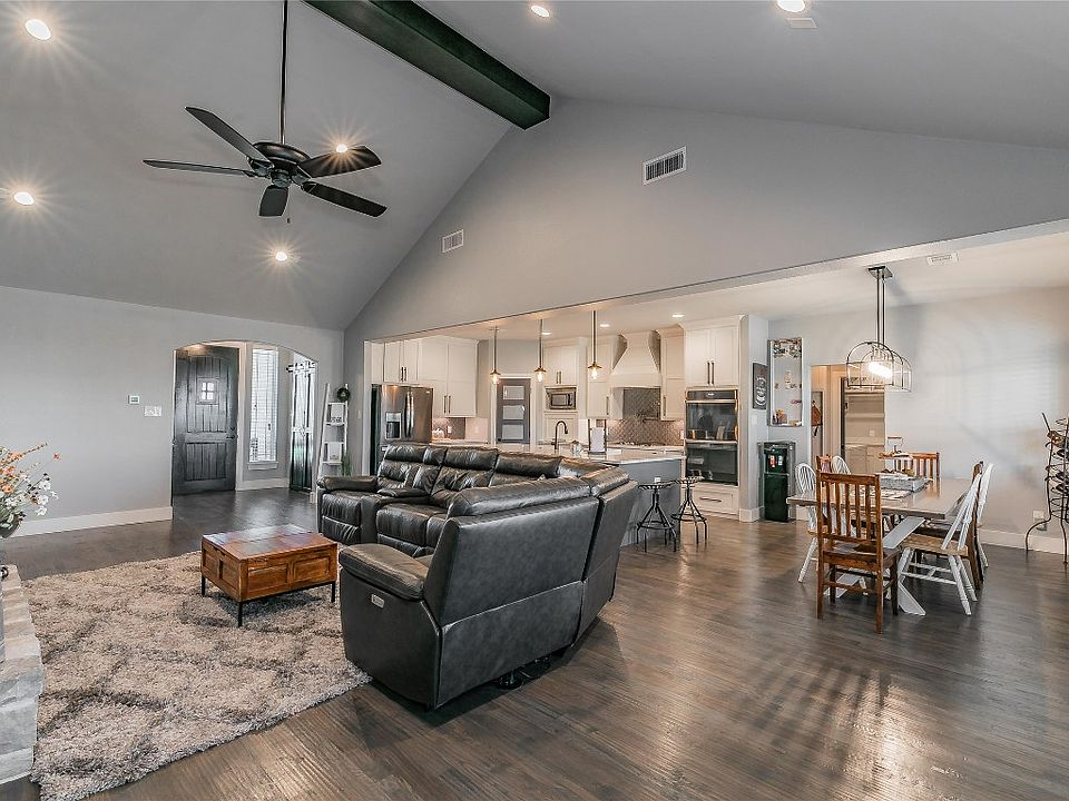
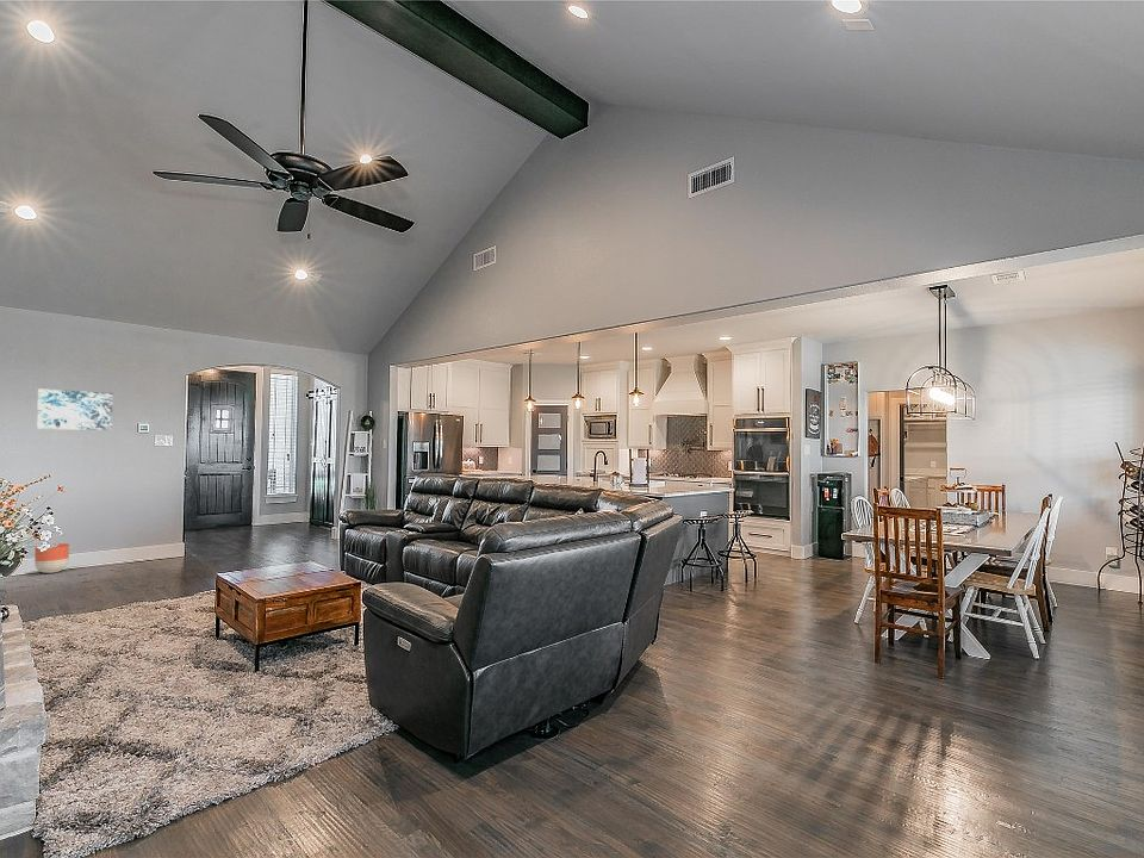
+ planter (51, 559)
+ wall art (75, 410)
